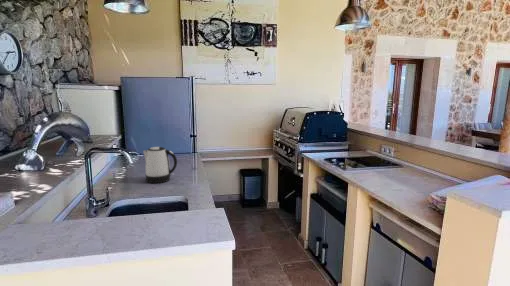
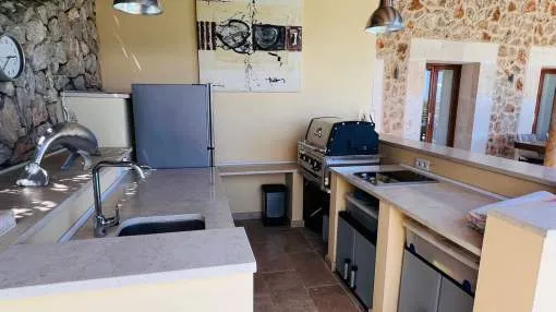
- kettle (160, 163)
